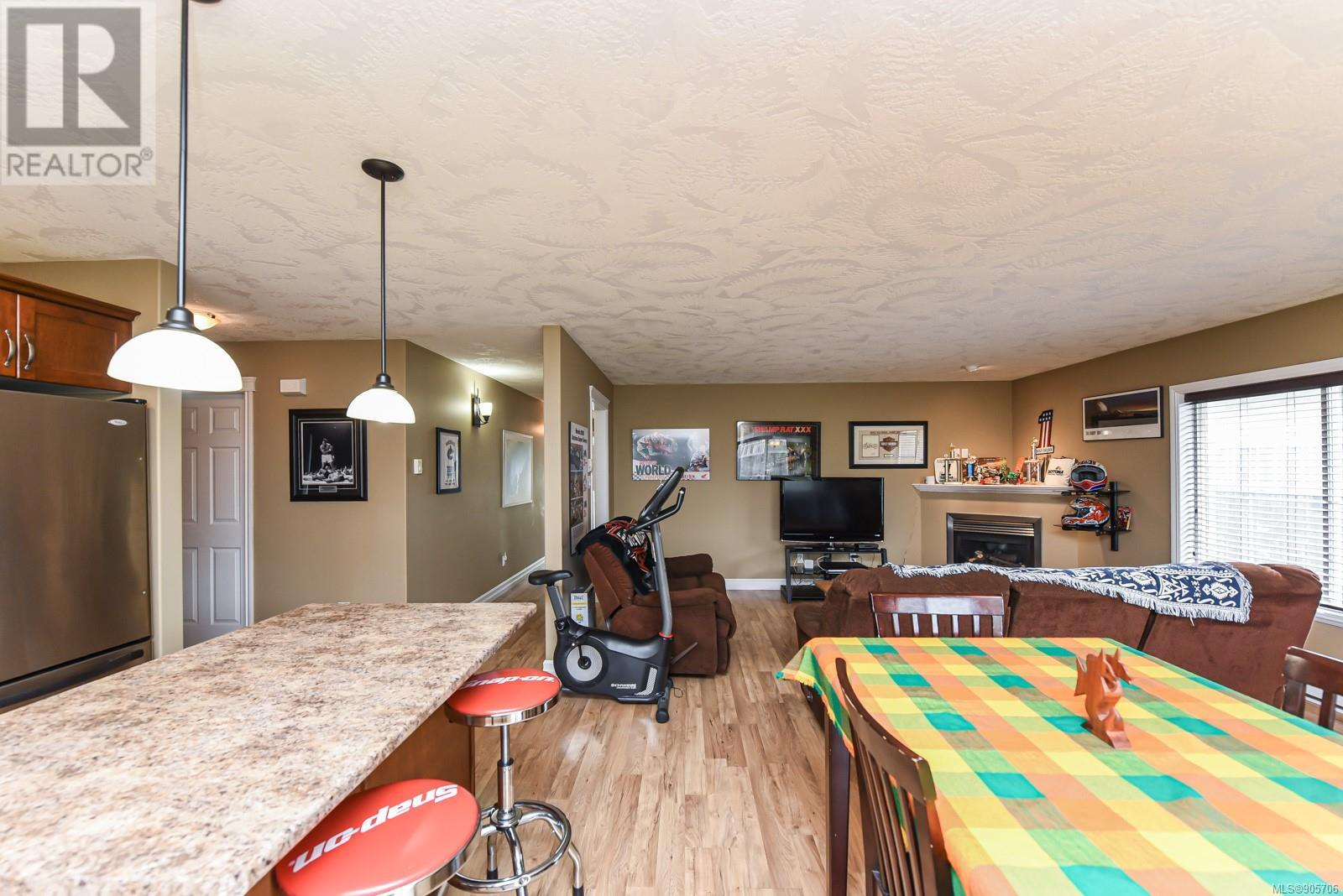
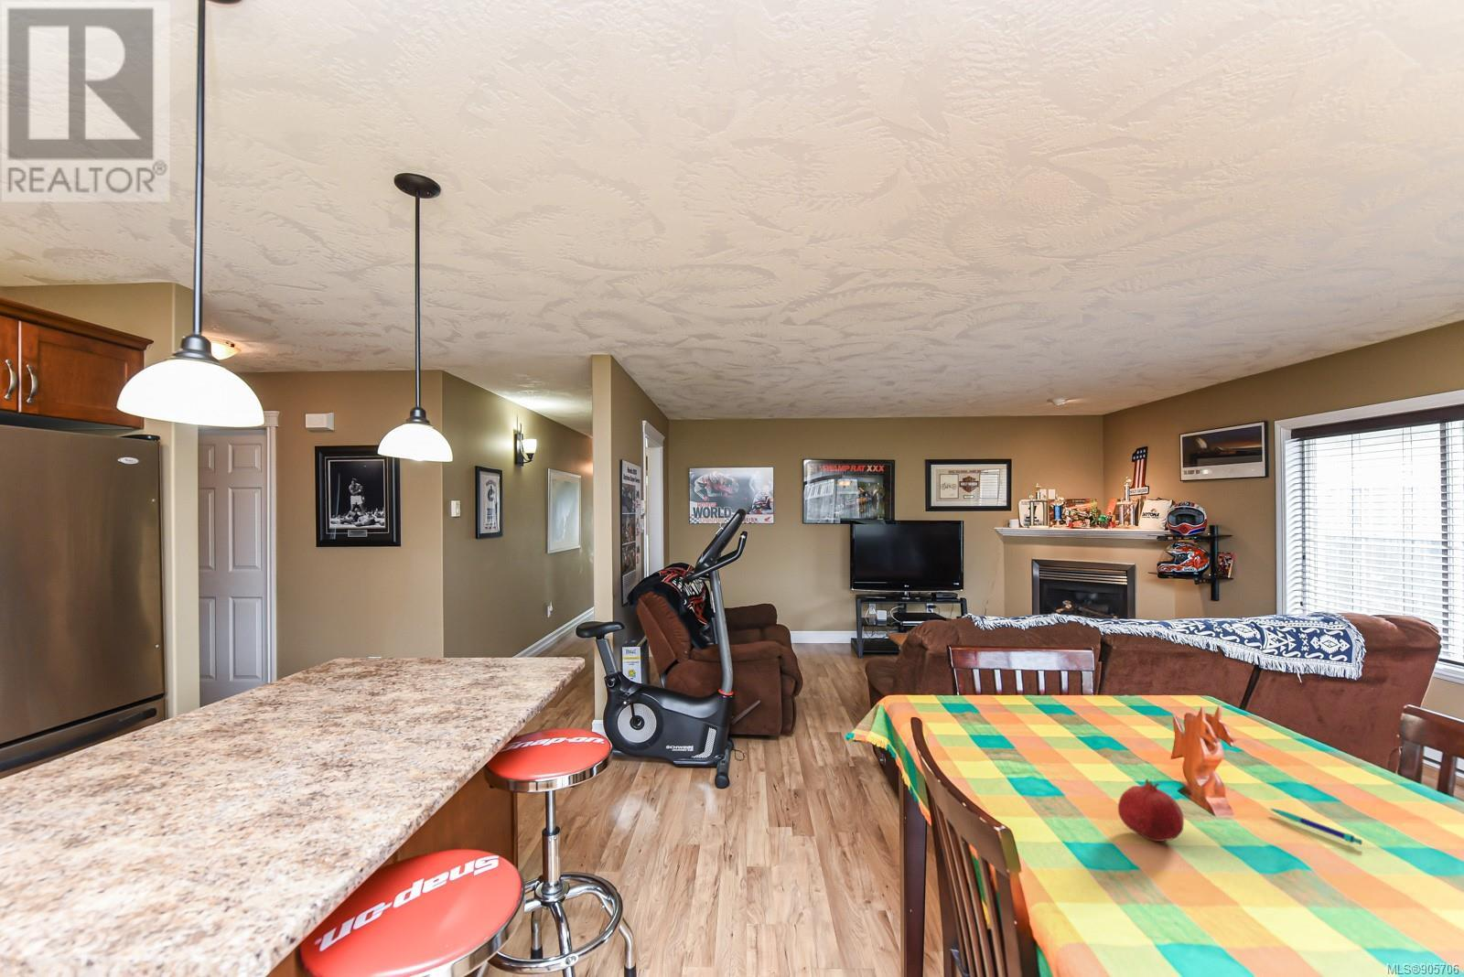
+ pen (1312, 823)
+ fruit (1150, 808)
